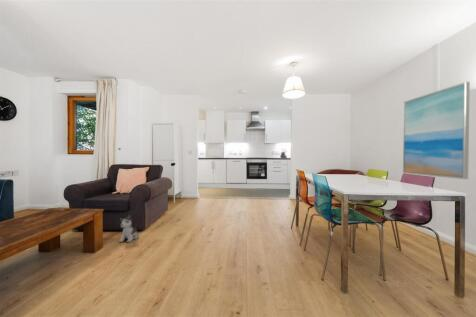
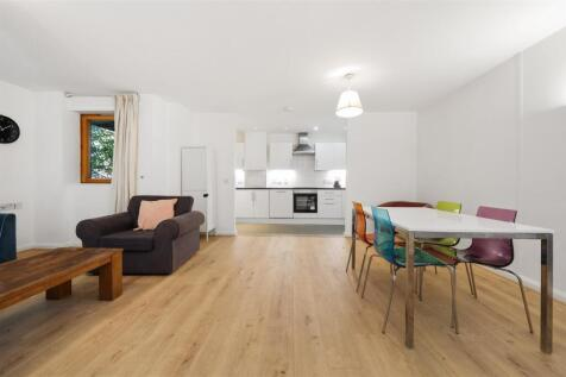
- plush toy (129, 225)
- wall art (431, 134)
